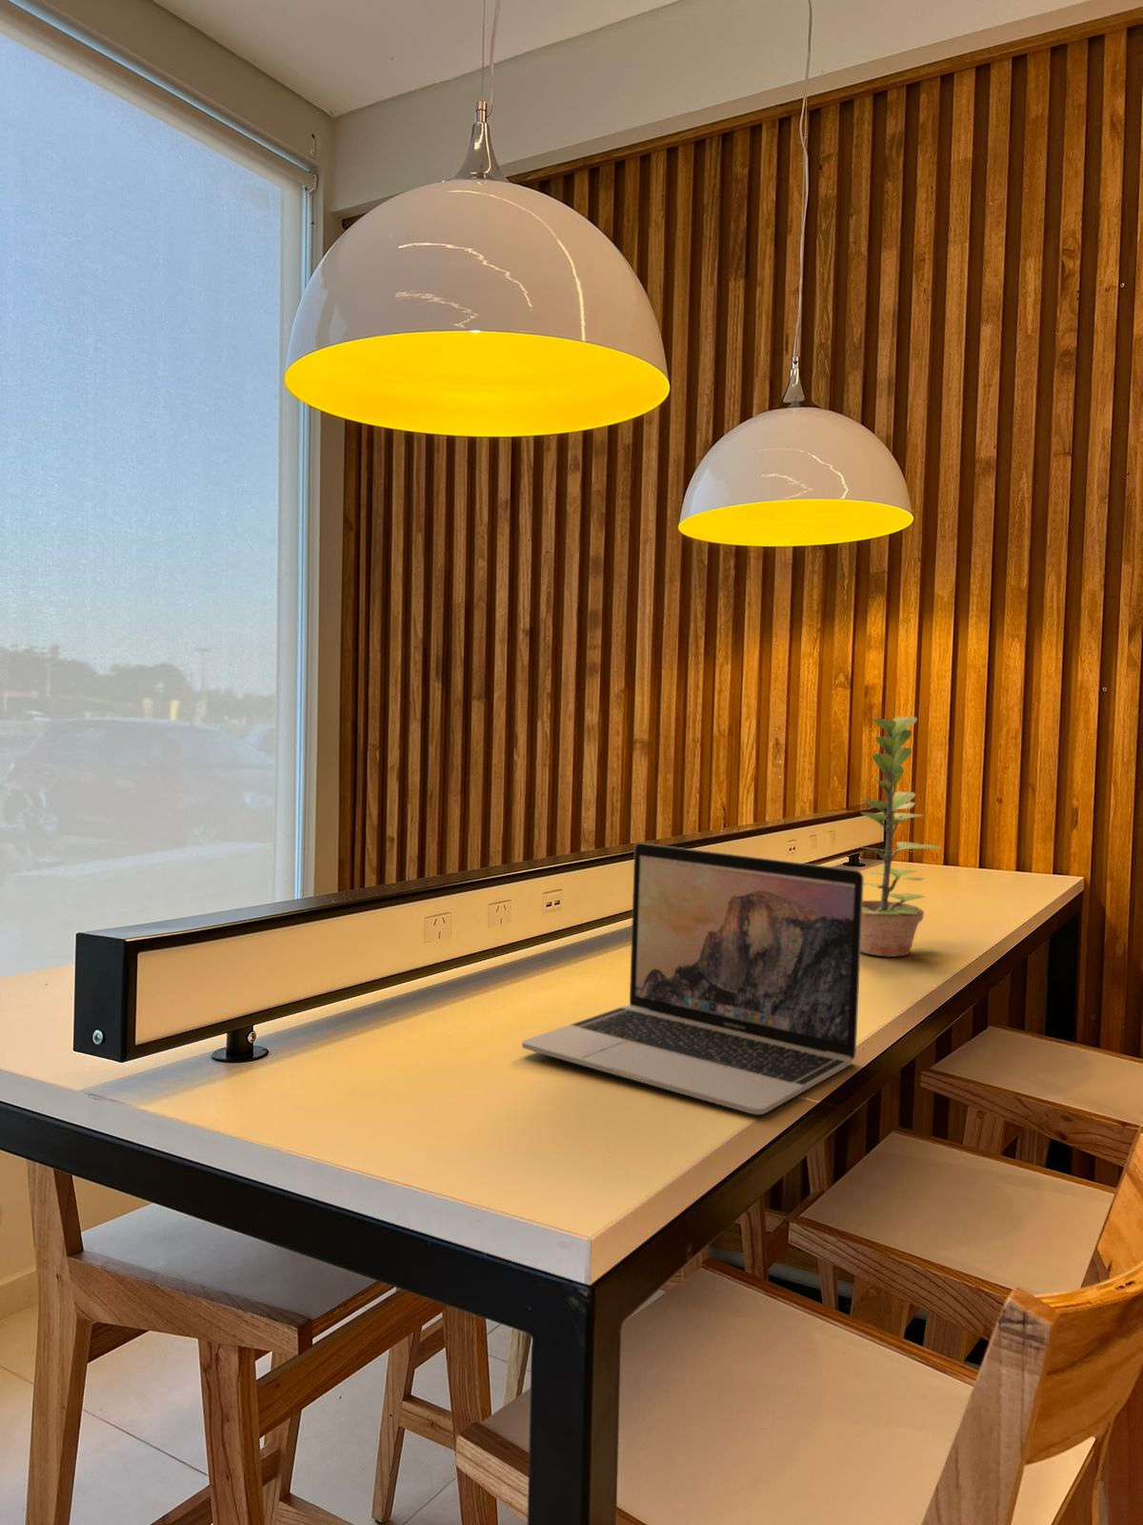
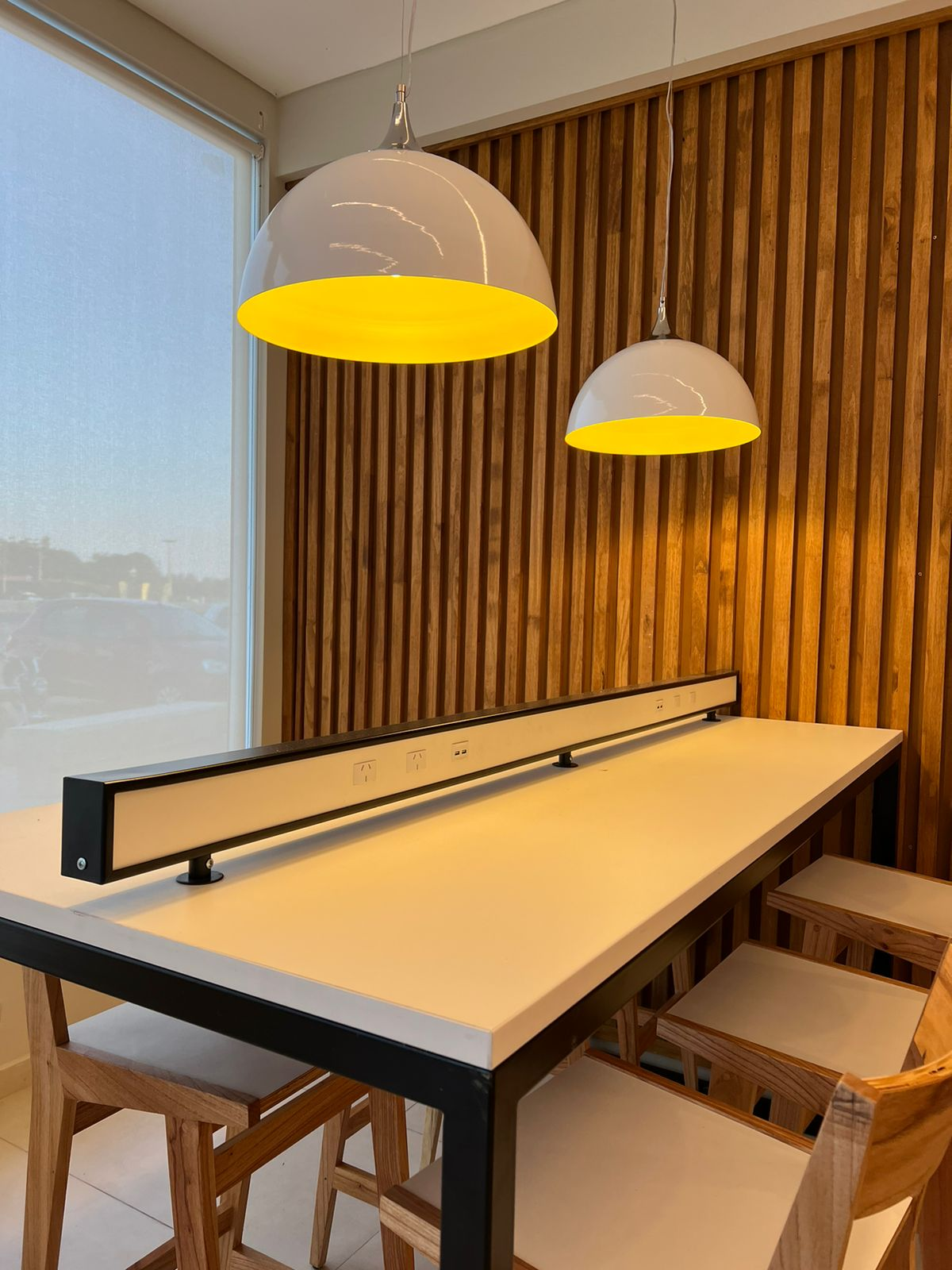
- laptop (689, 962)
- plant (892, 835)
